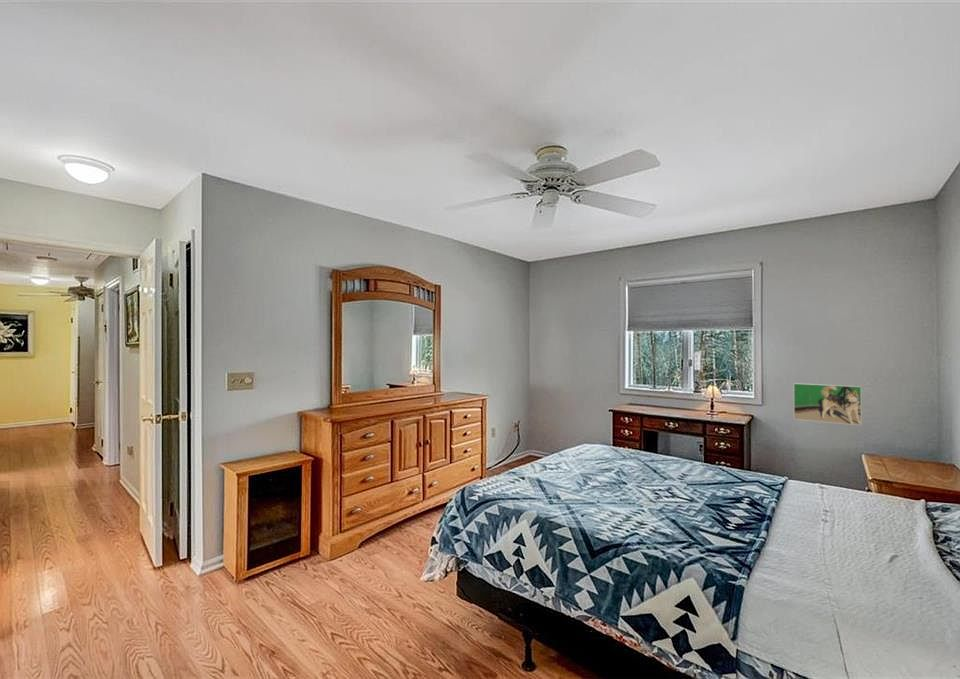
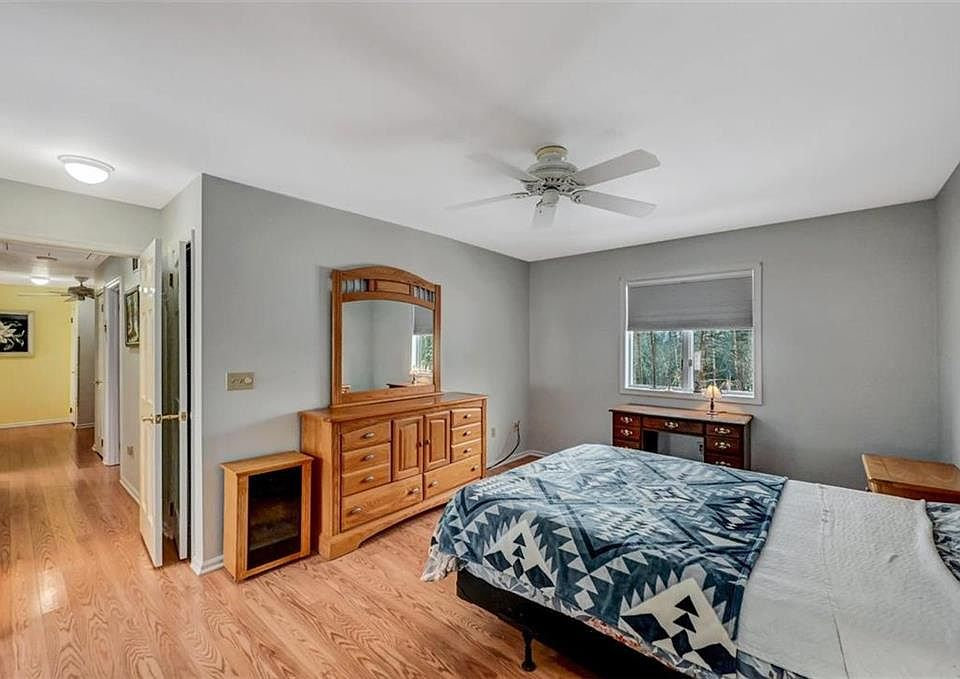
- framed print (826, 403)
